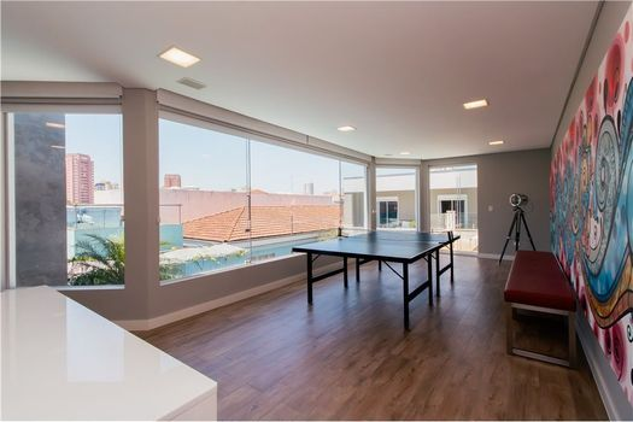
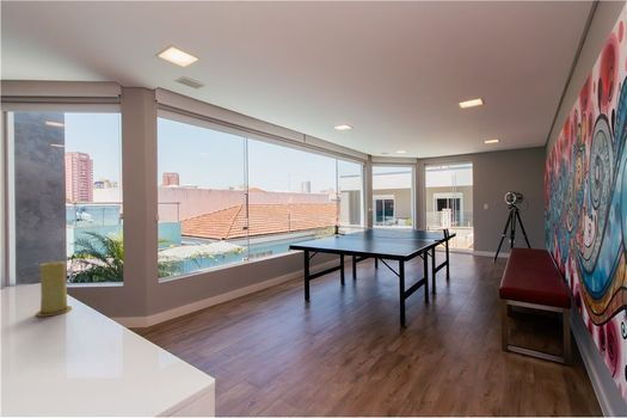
+ candle (54, 287)
